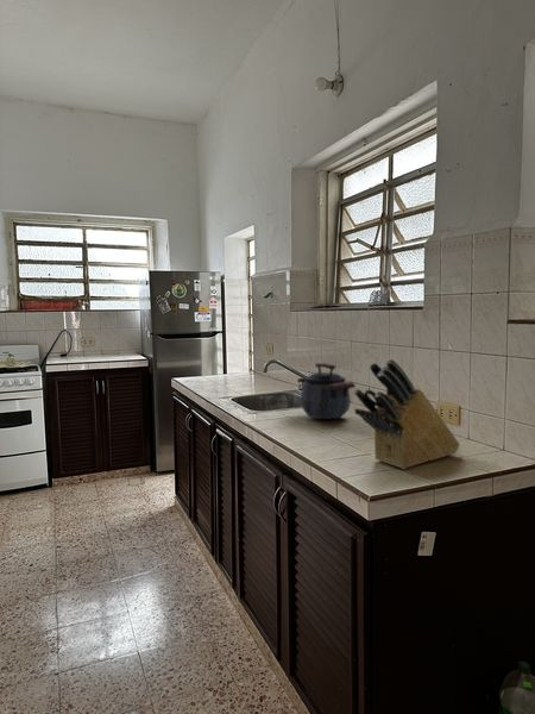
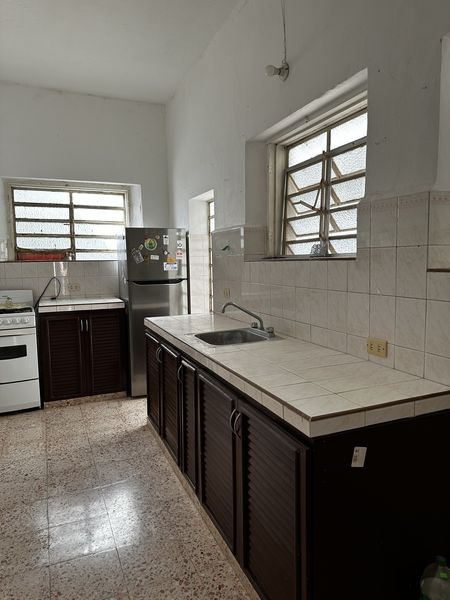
- knife block (408, 408)
- kettle (325, 390)
